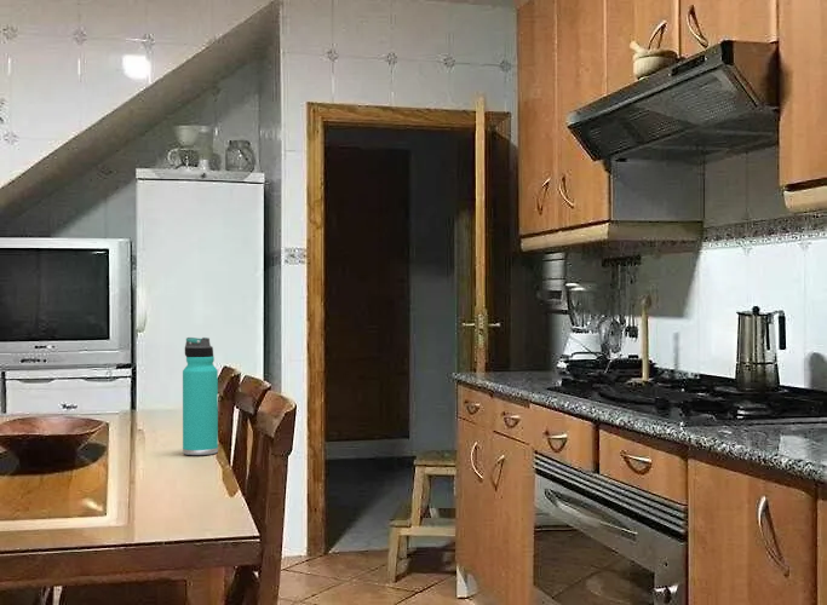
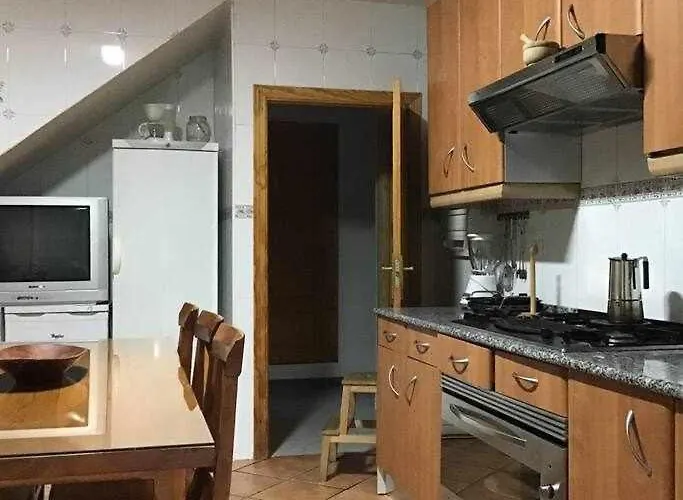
- thermos bottle (200, 394)
